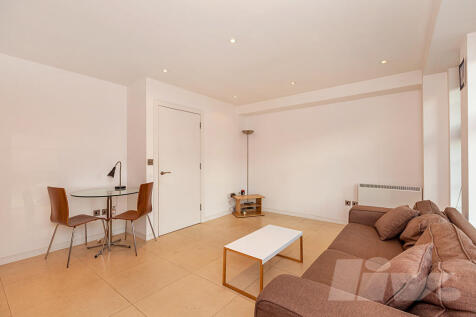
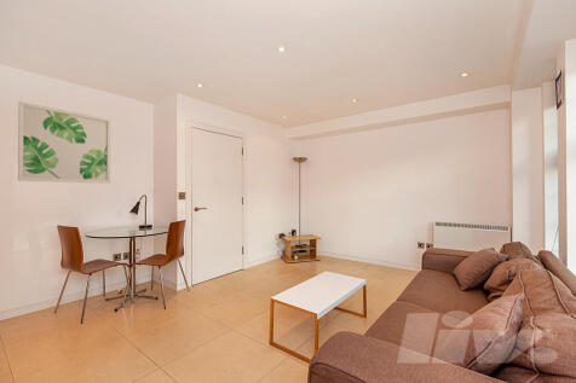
+ wall art (69, 146)
